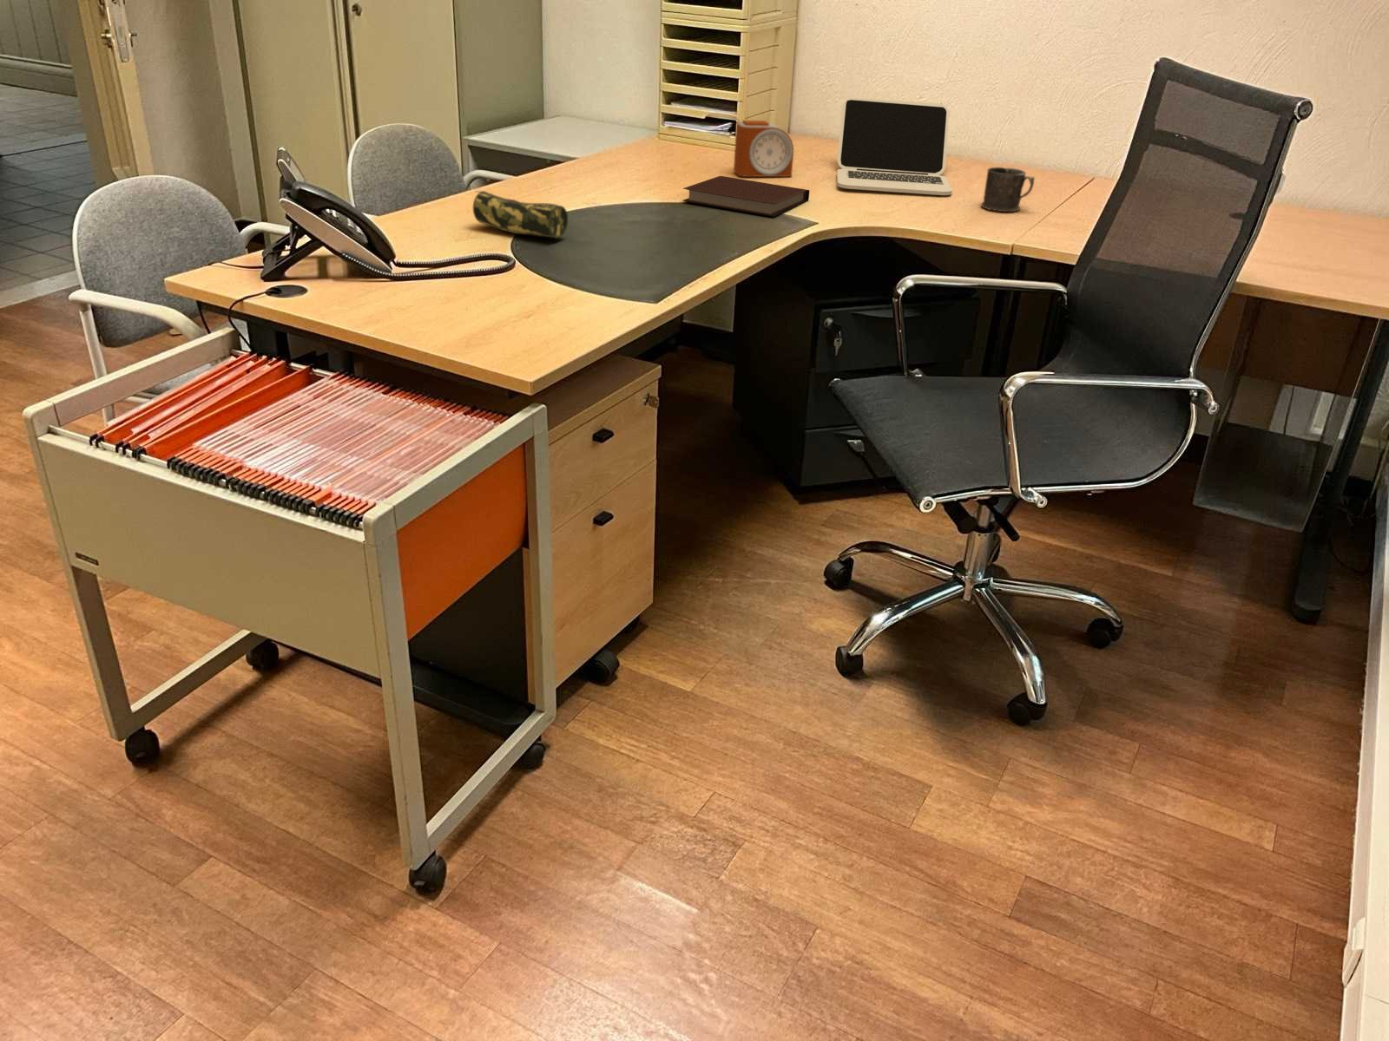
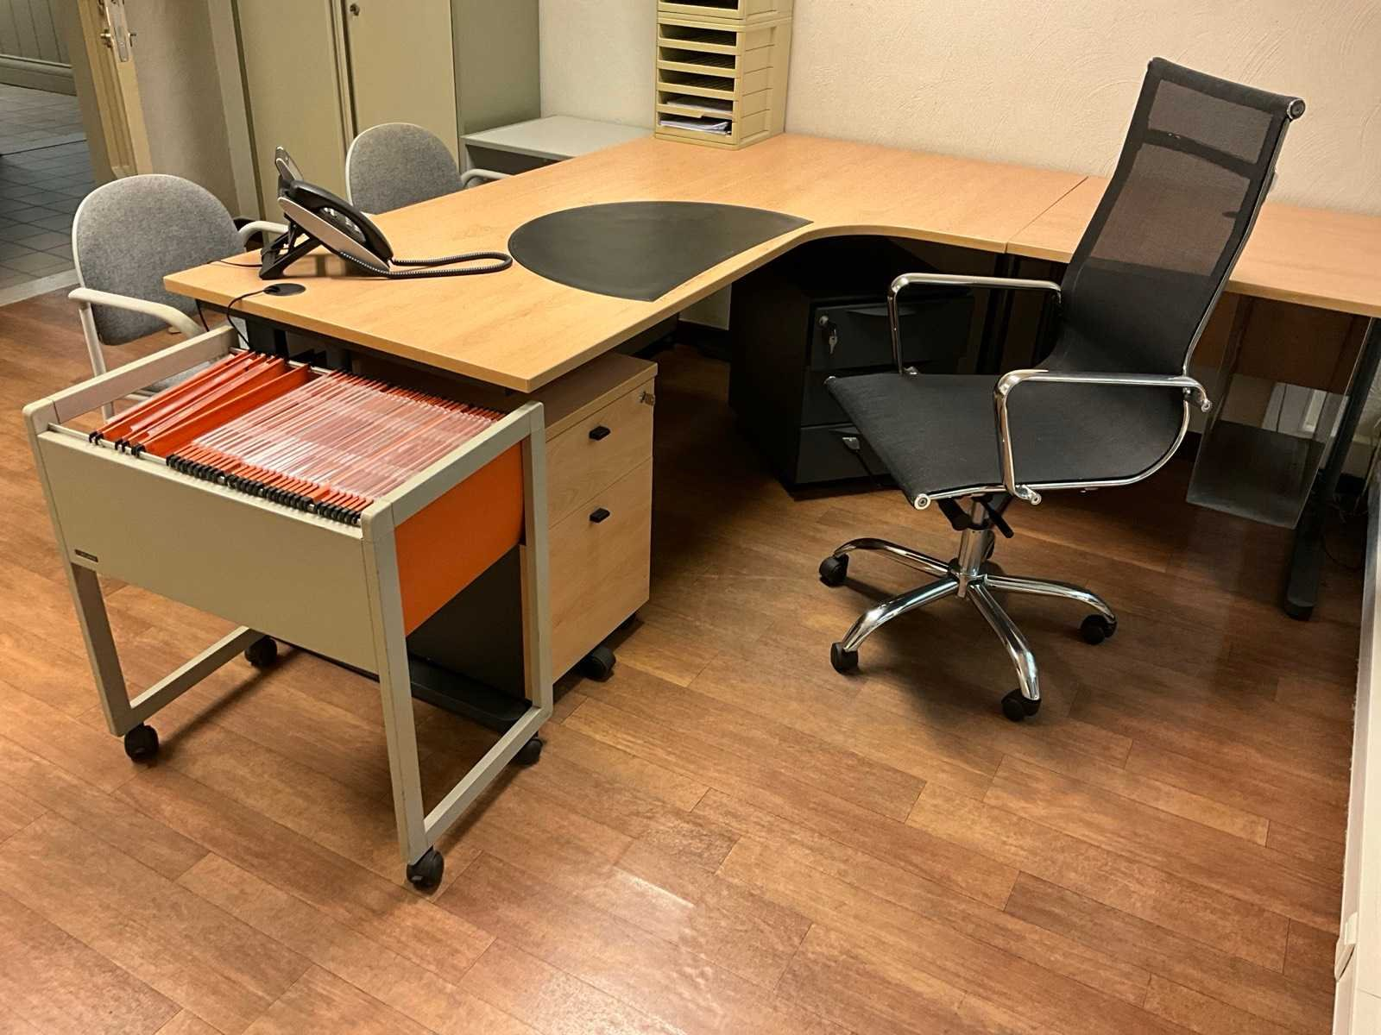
- notebook (747, 195)
- laptop (895, 144)
- alarm clock (763, 148)
- mug (1008, 189)
- pencil case (517, 215)
